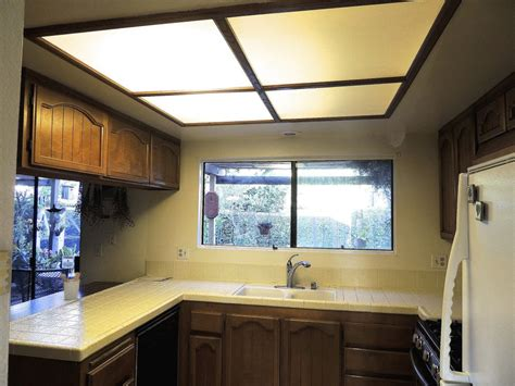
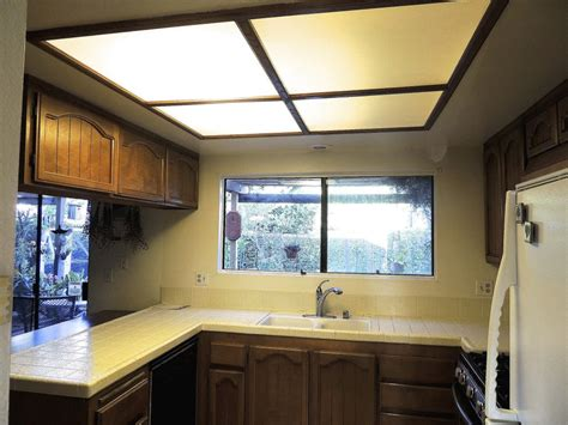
- utensil holder (68, 285)
